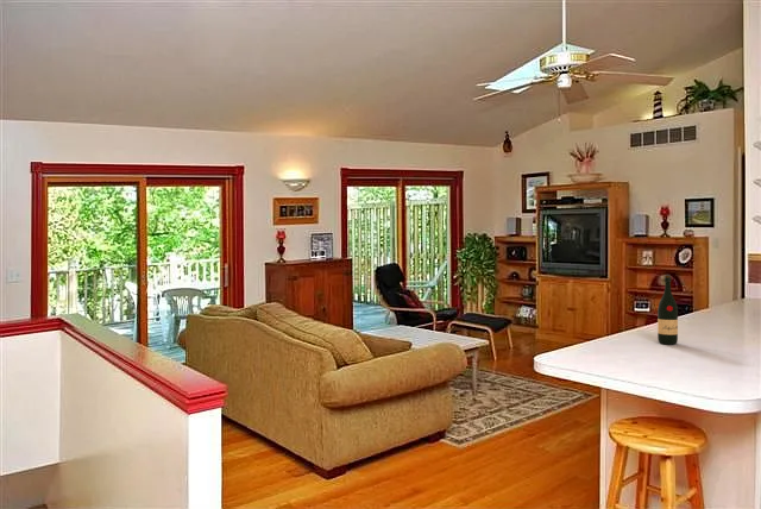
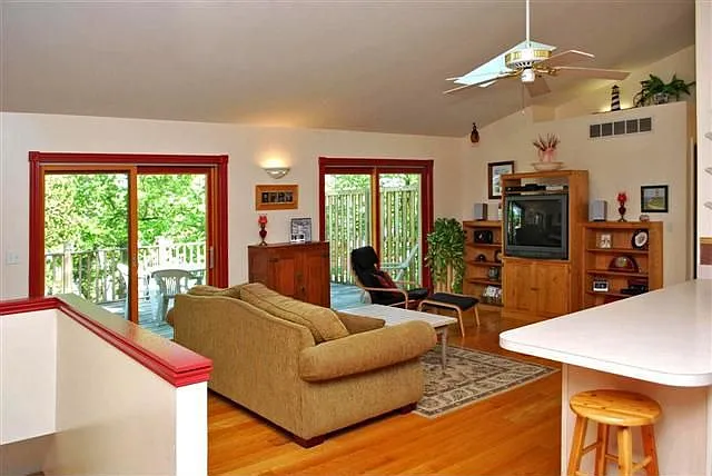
- wine bottle (667, 308)
